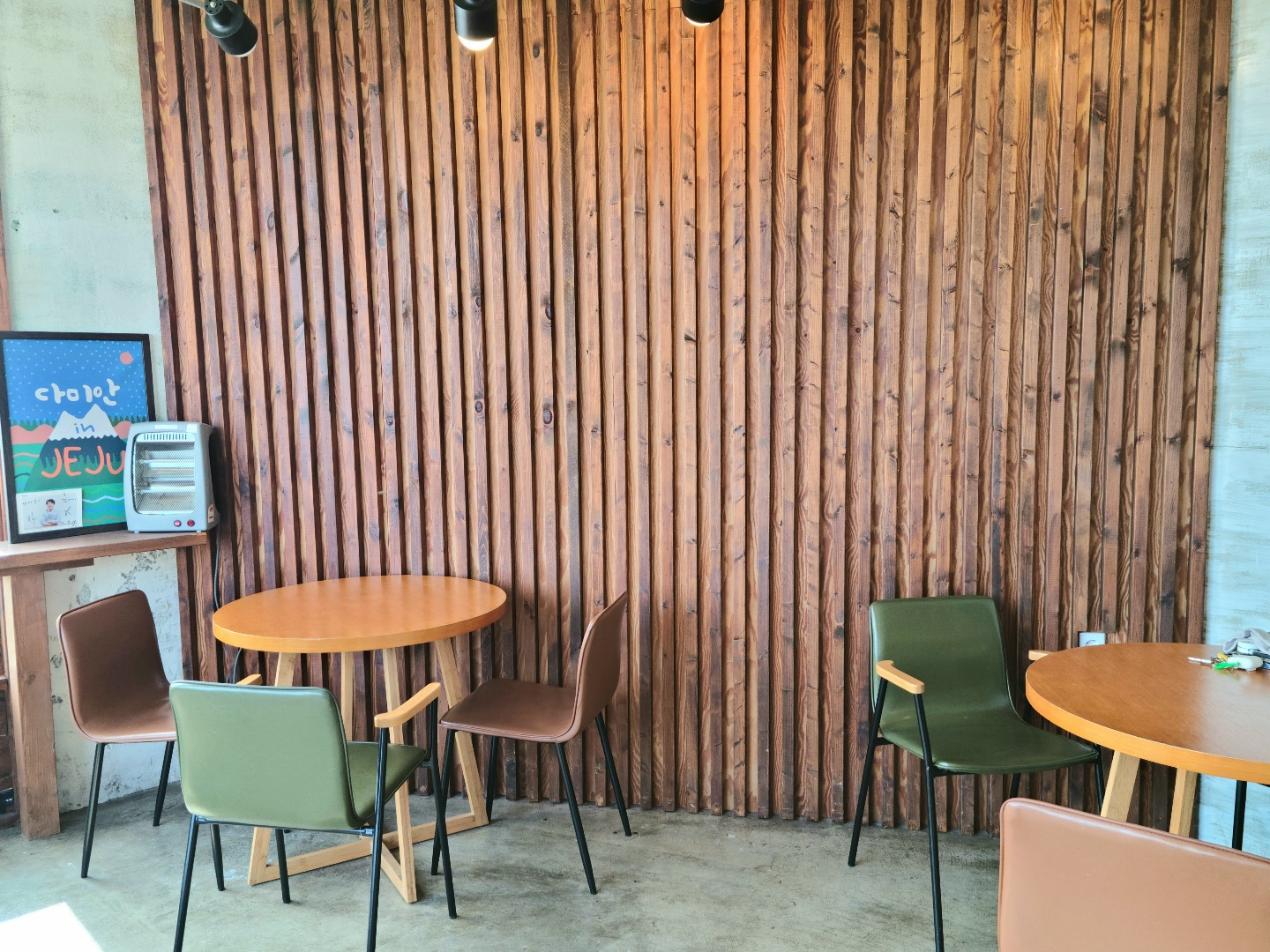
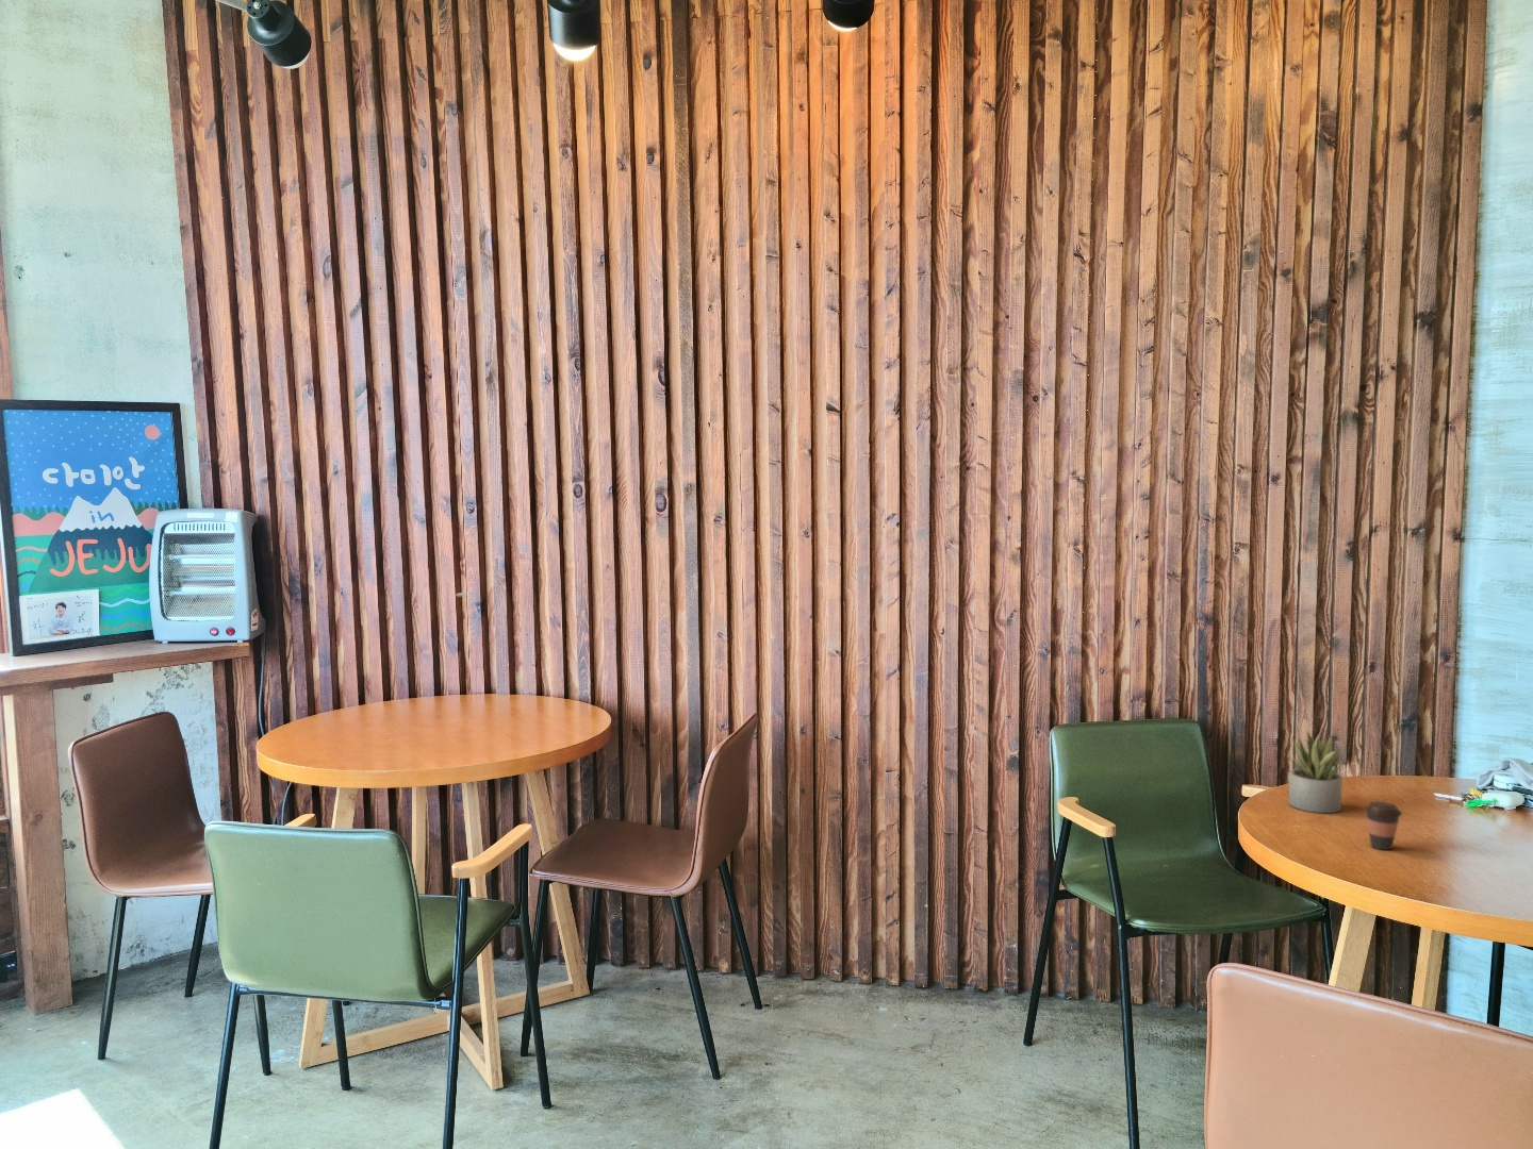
+ succulent plant (1315, 769)
+ coffee cup (1382, 826)
